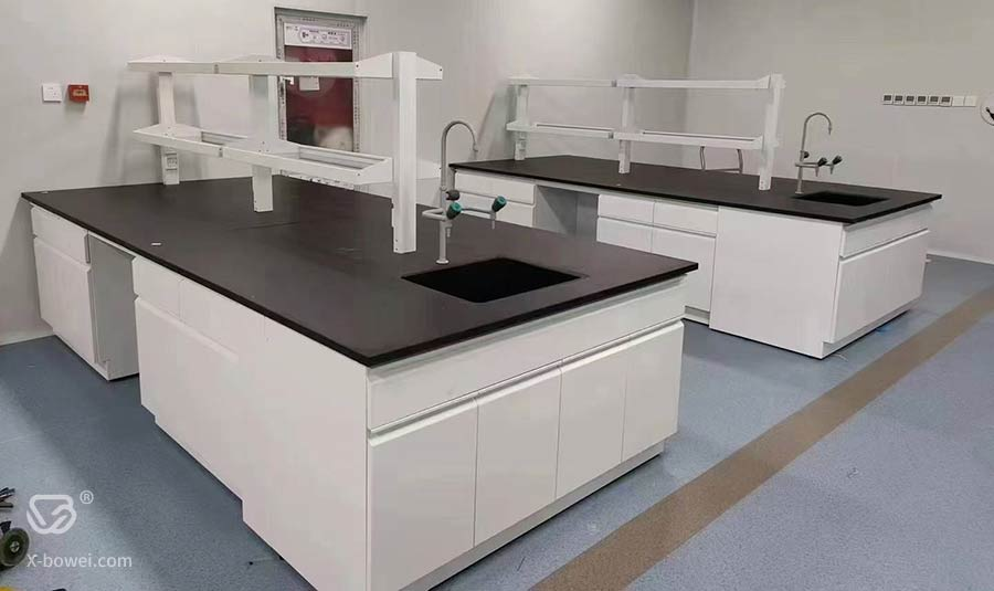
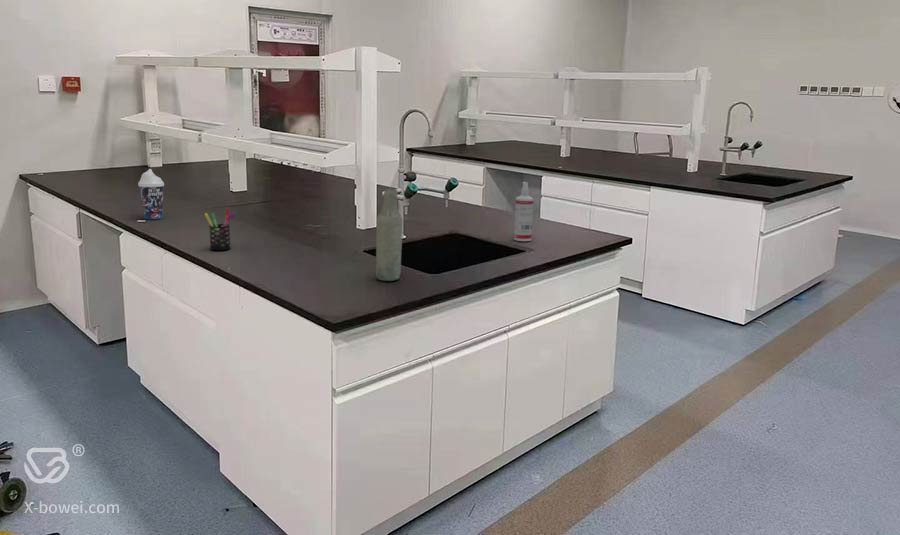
+ beverage cup (151, 193)
+ spray bottle (523, 211)
+ pen holder (219, 228)
+ bottle (388, 233)
